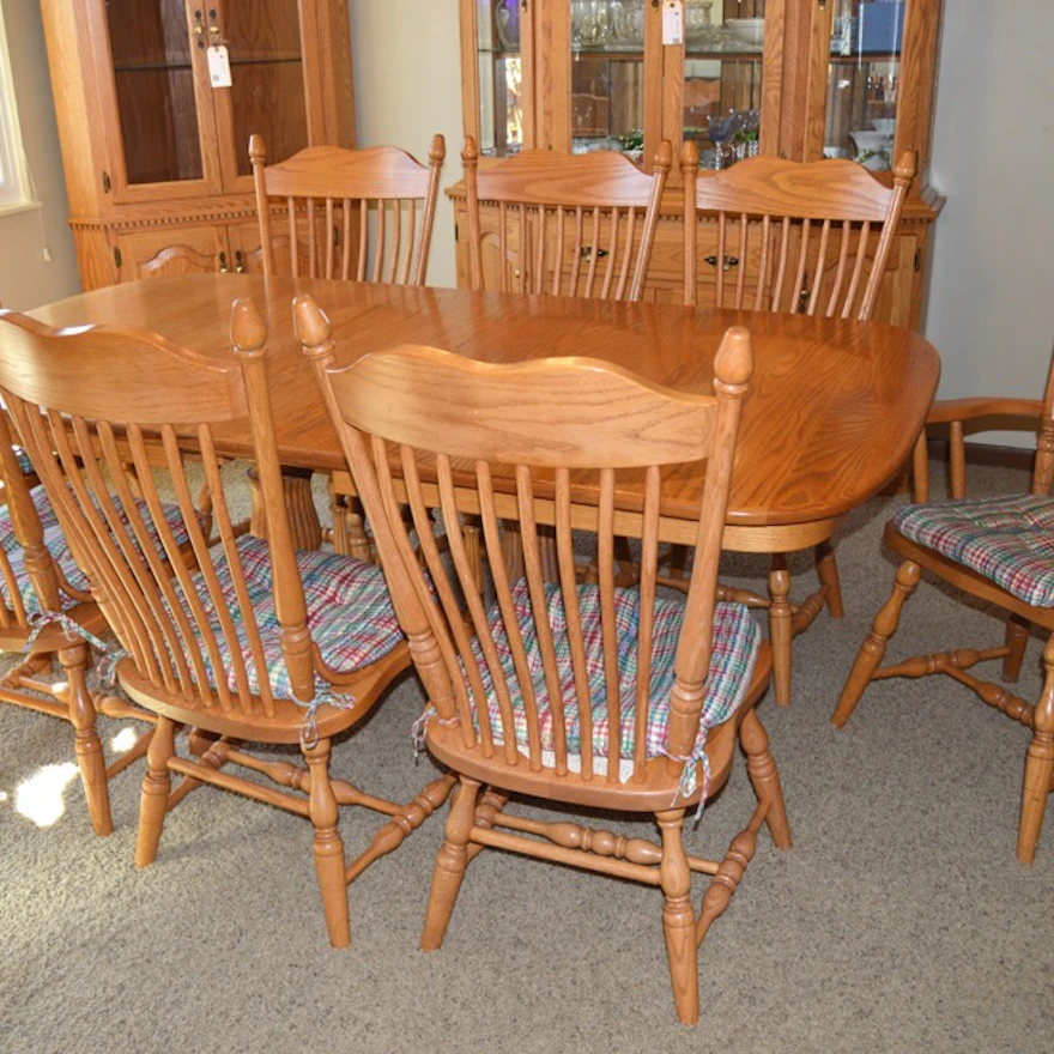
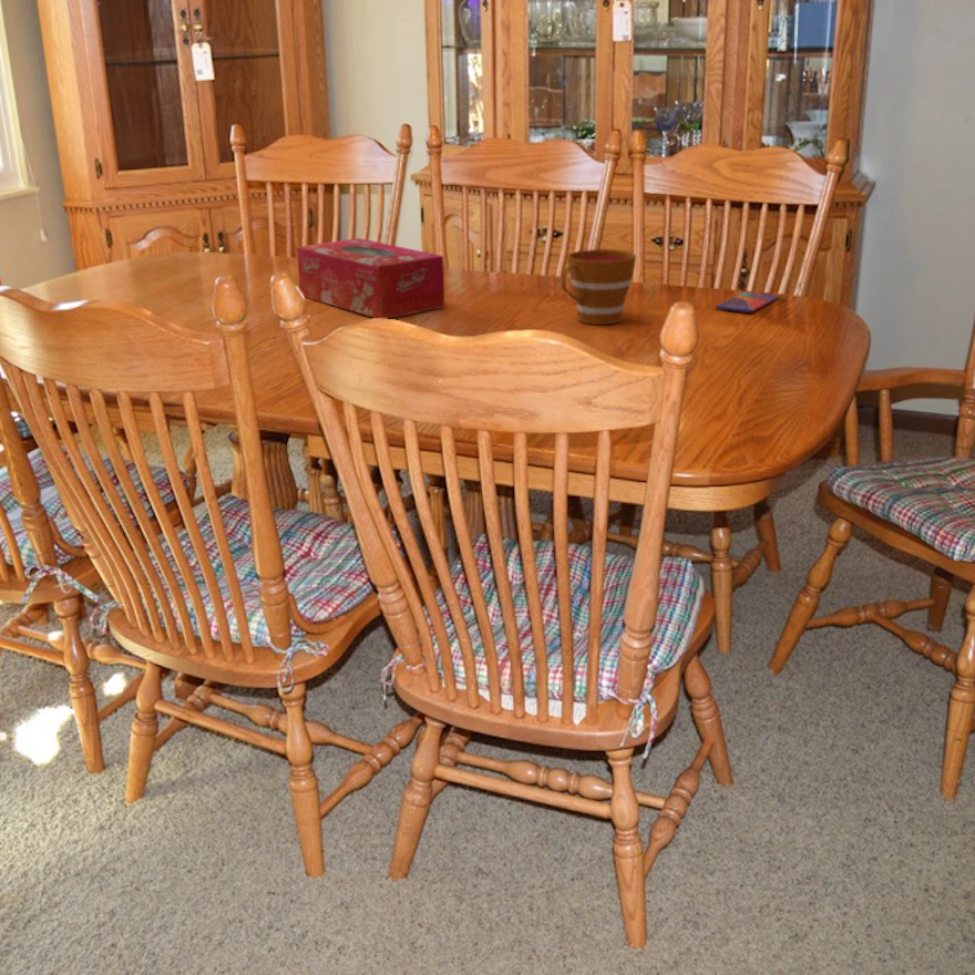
+ smartphone (747, 301)
+ tissue box (369, 276)
+ cup (596, 288)
